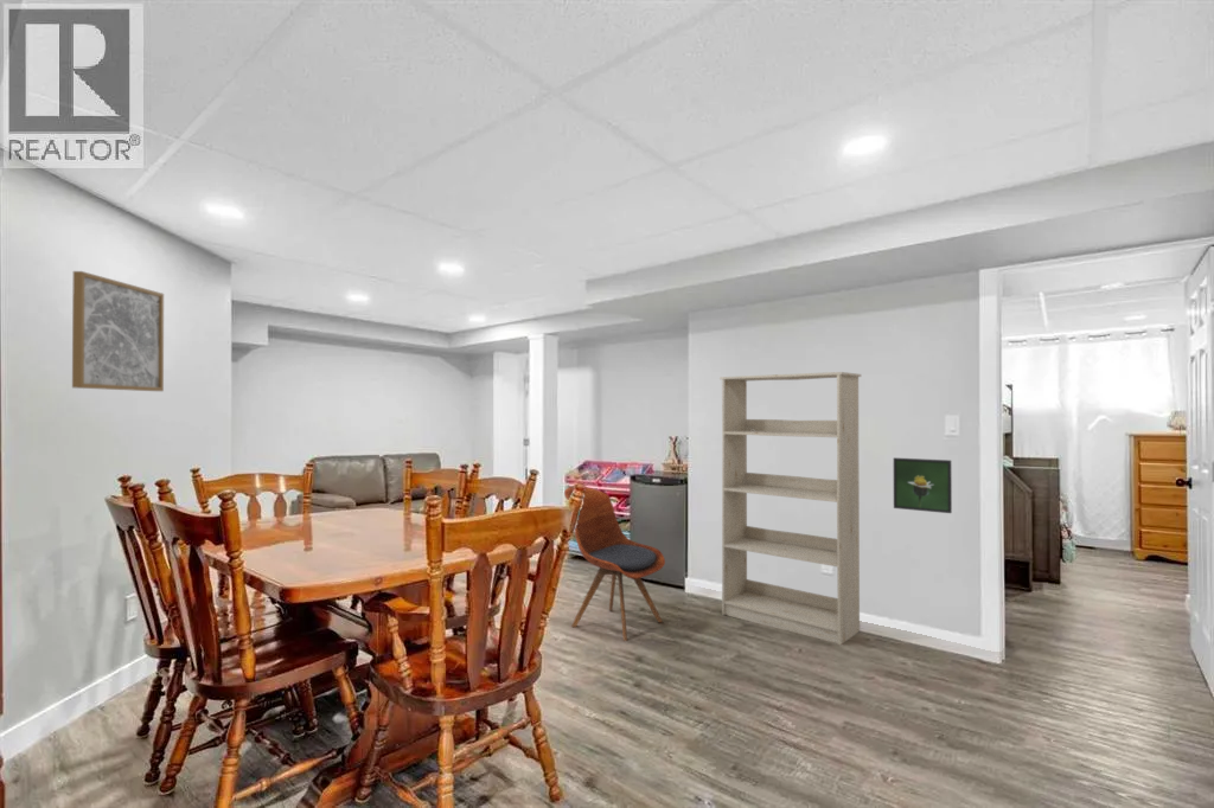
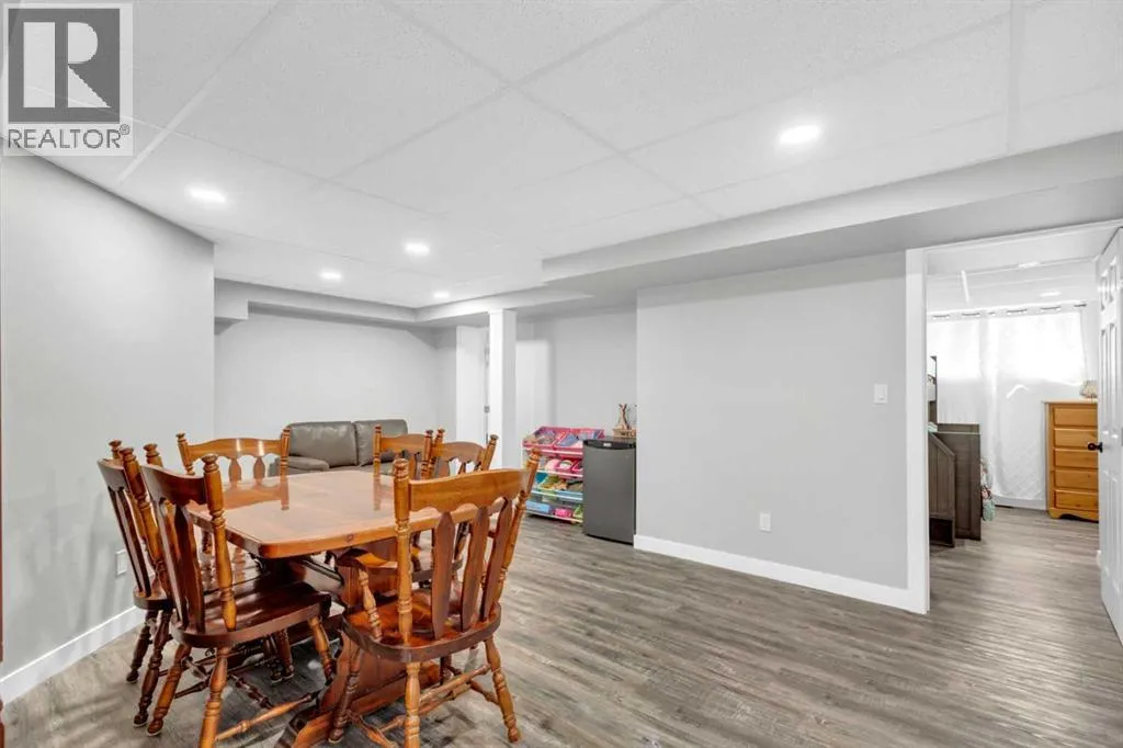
- wall art (122, 336)
- bookcase (787, 496)
- dining chair (615, 557)
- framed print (921, 485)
